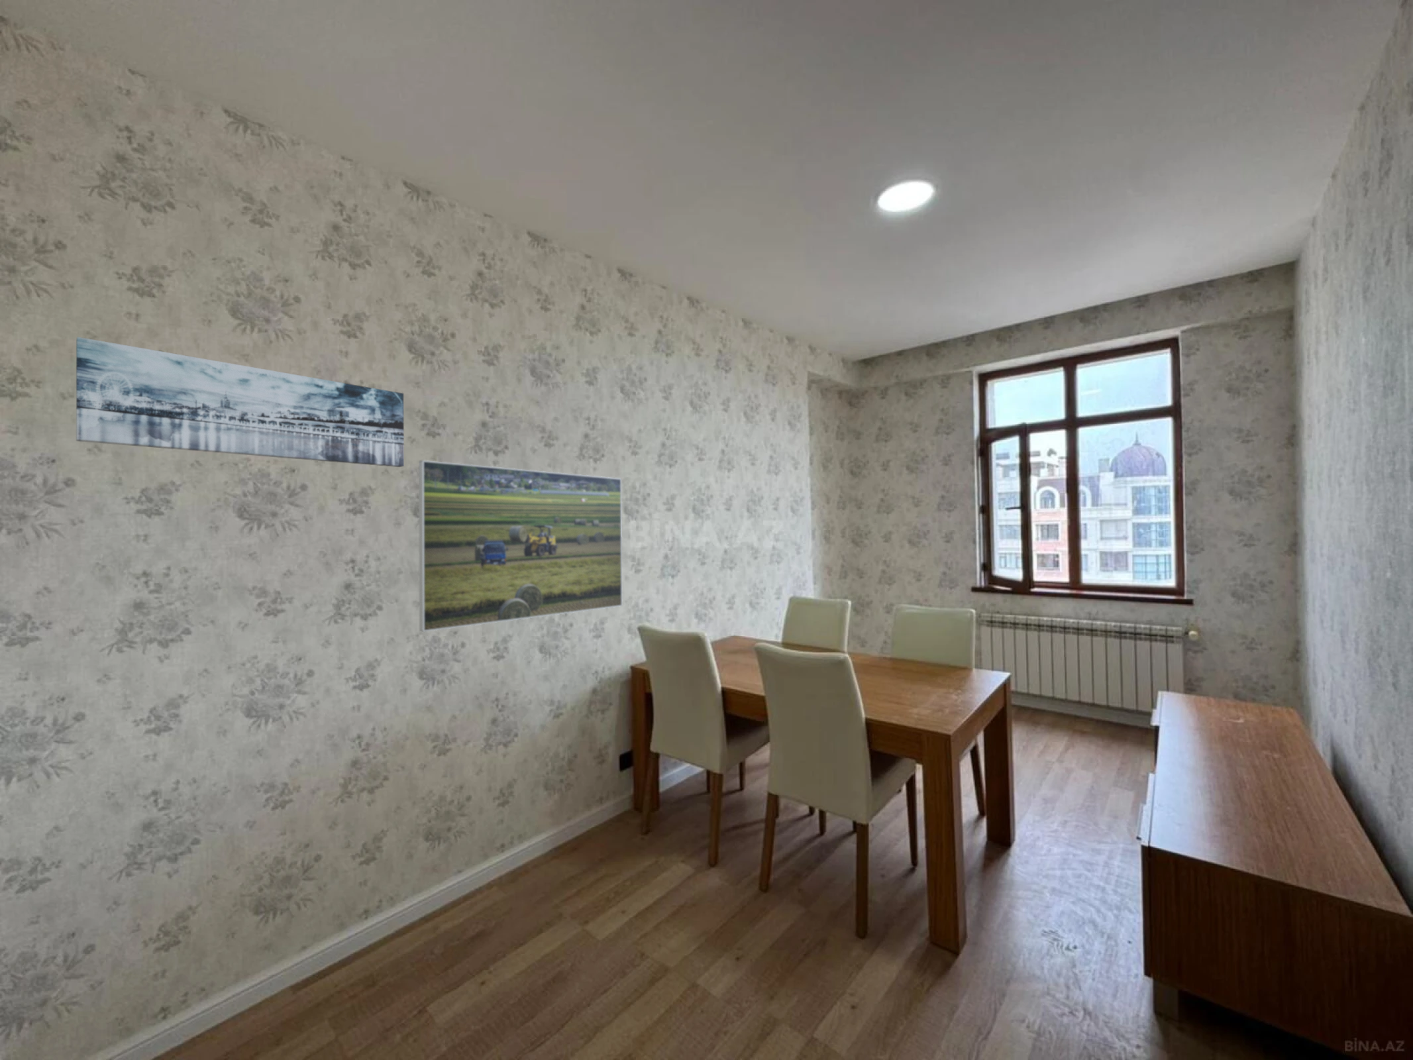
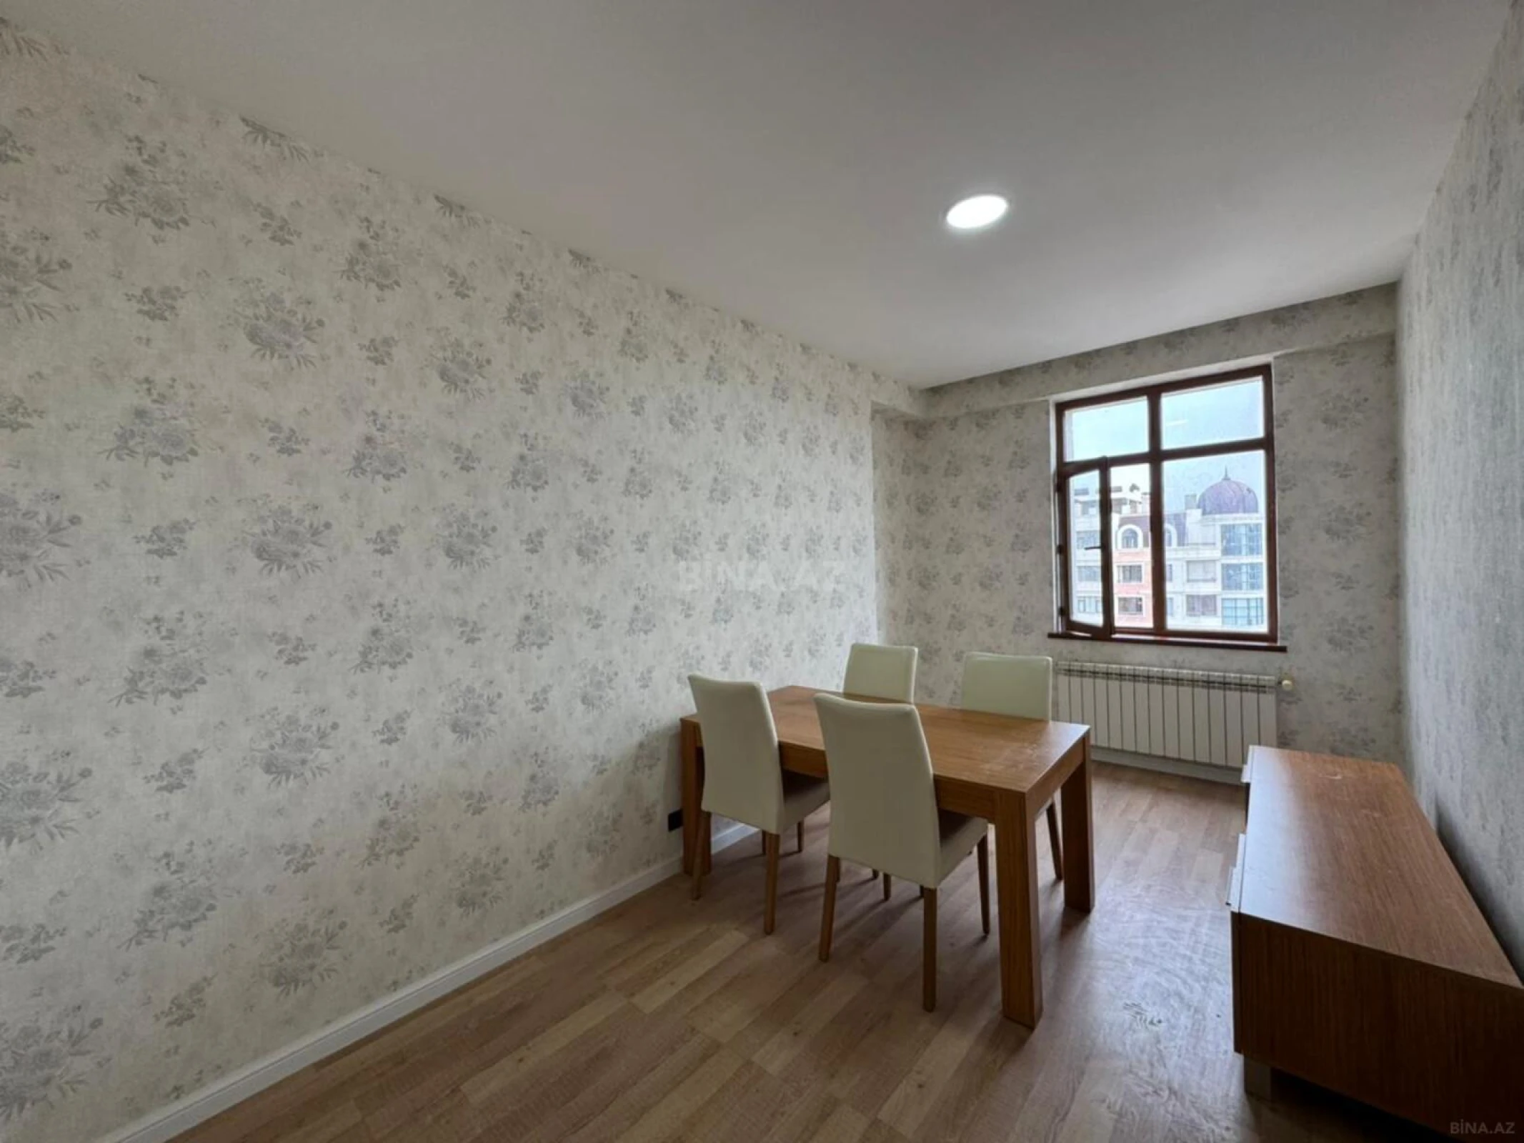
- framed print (534, 543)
- wall art (266, 413)
